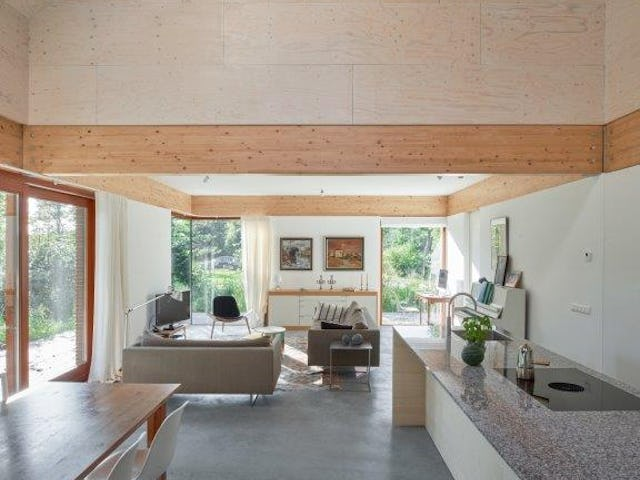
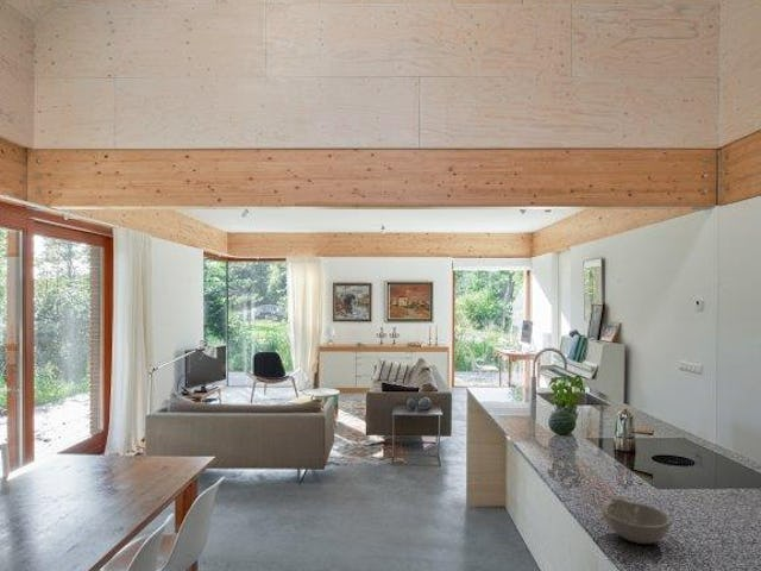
+ bowl (635, 523)
